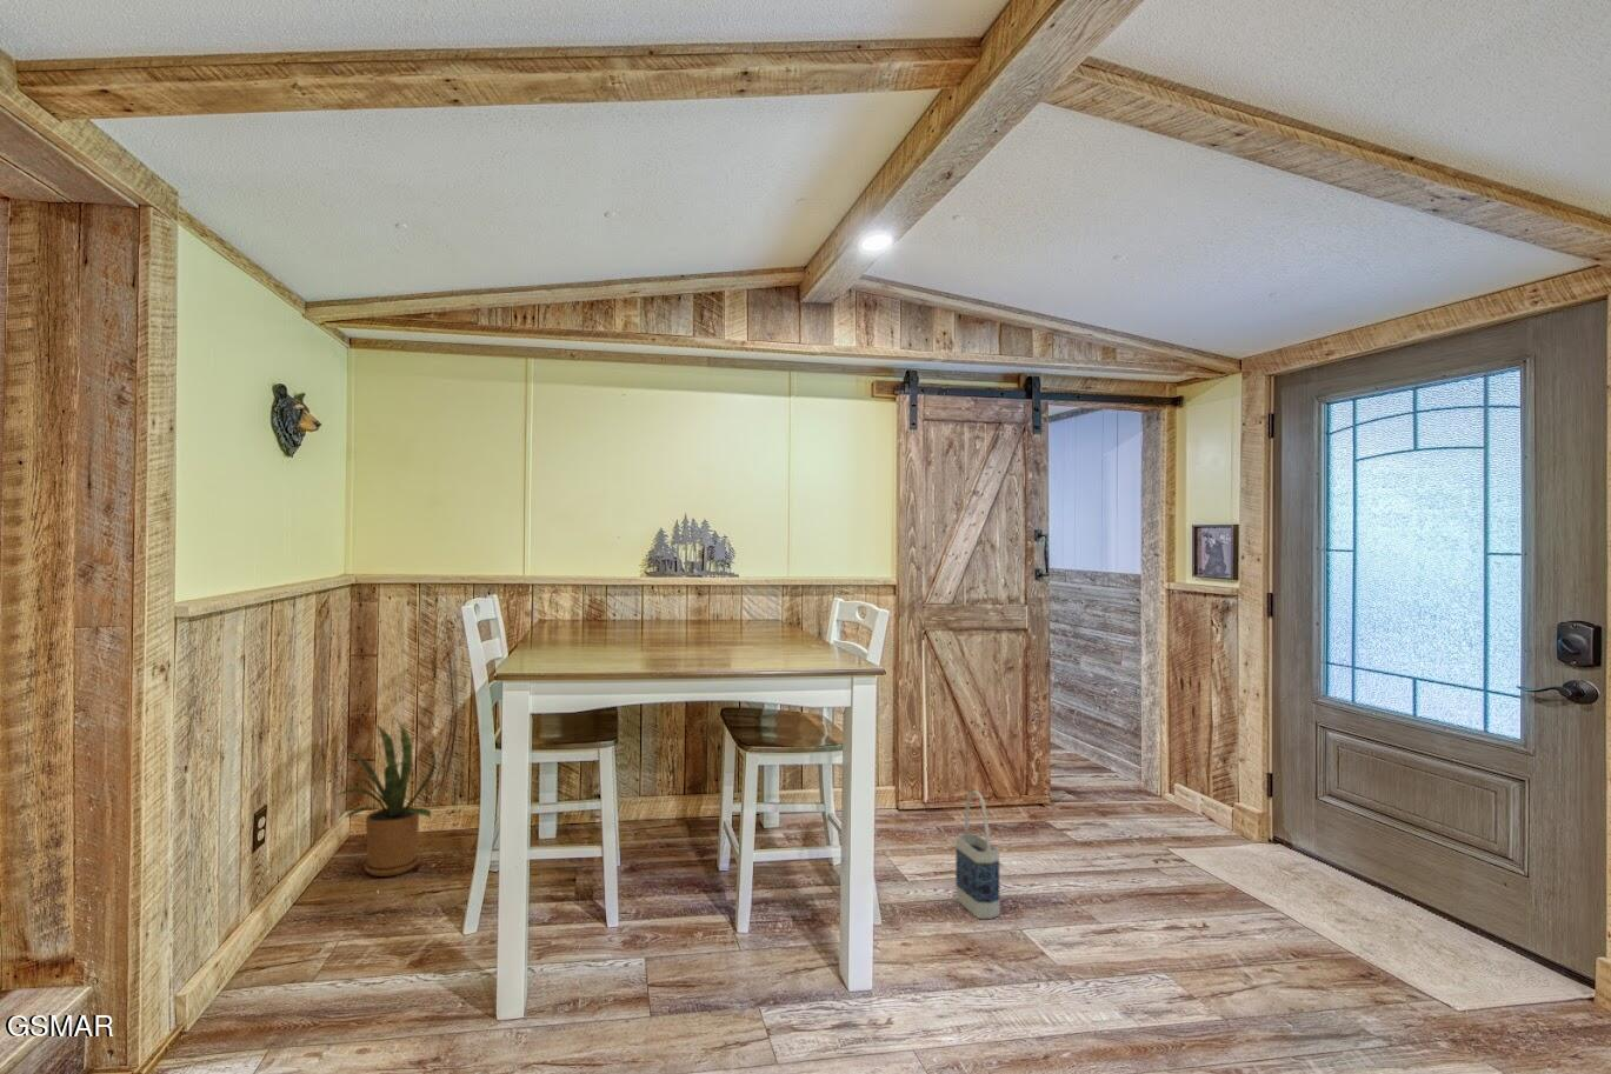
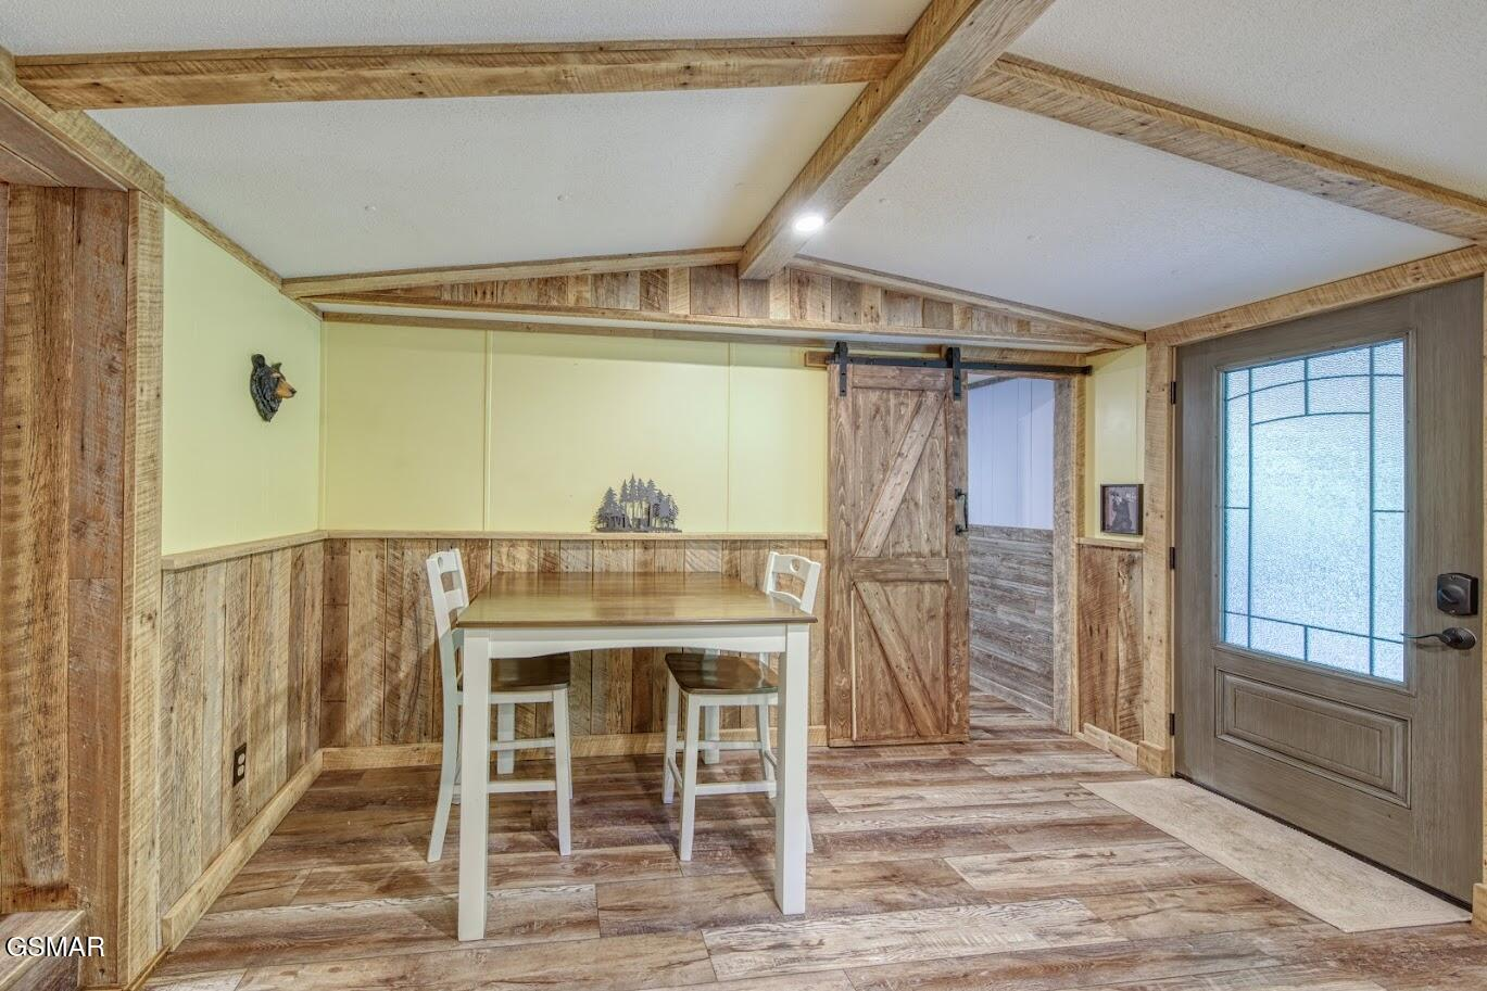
- house plant (382, 800)
- bag (977, 850)
